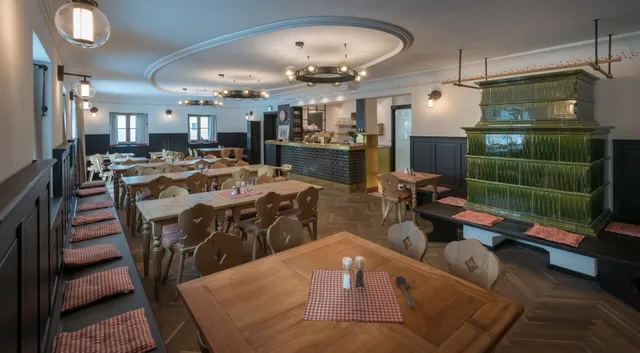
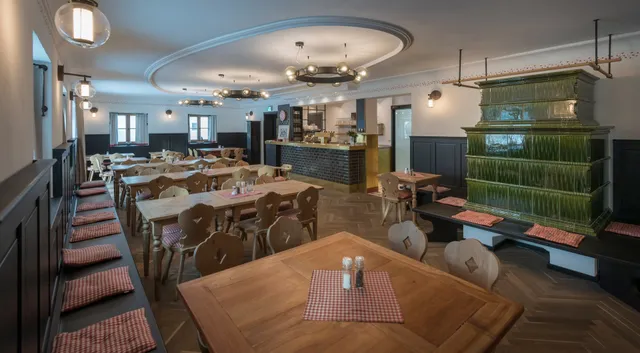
- stirrer (405, 289)
